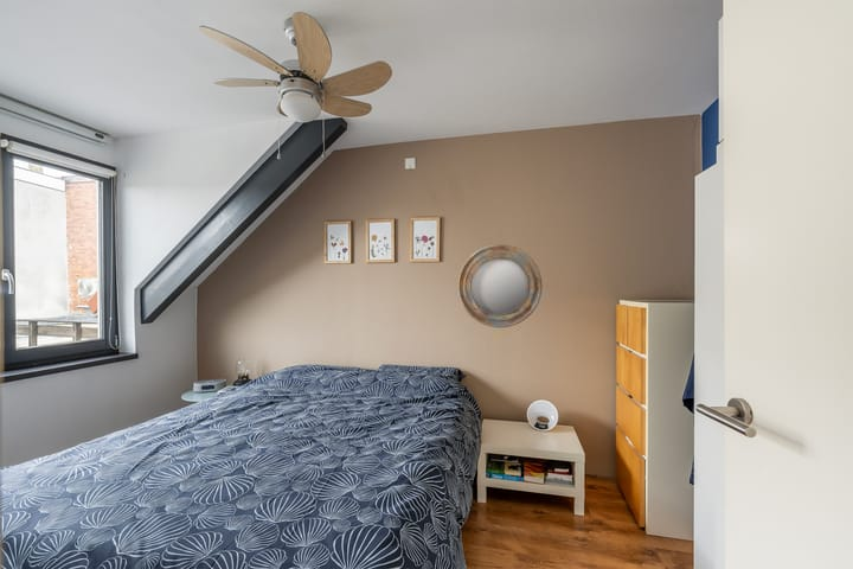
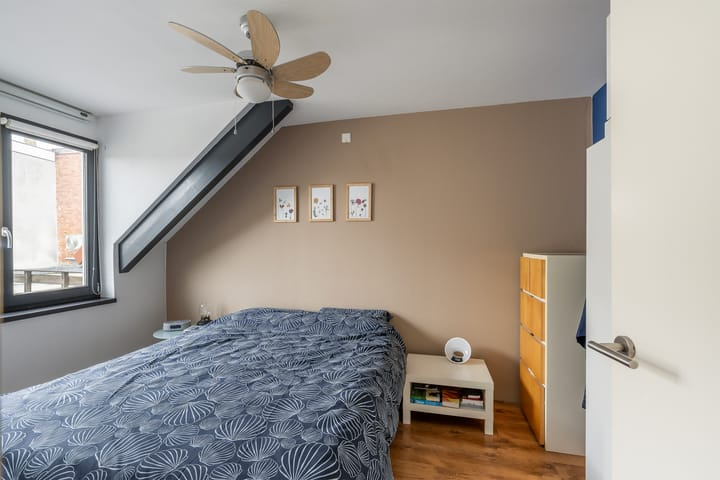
- home mirror (499, 286)
